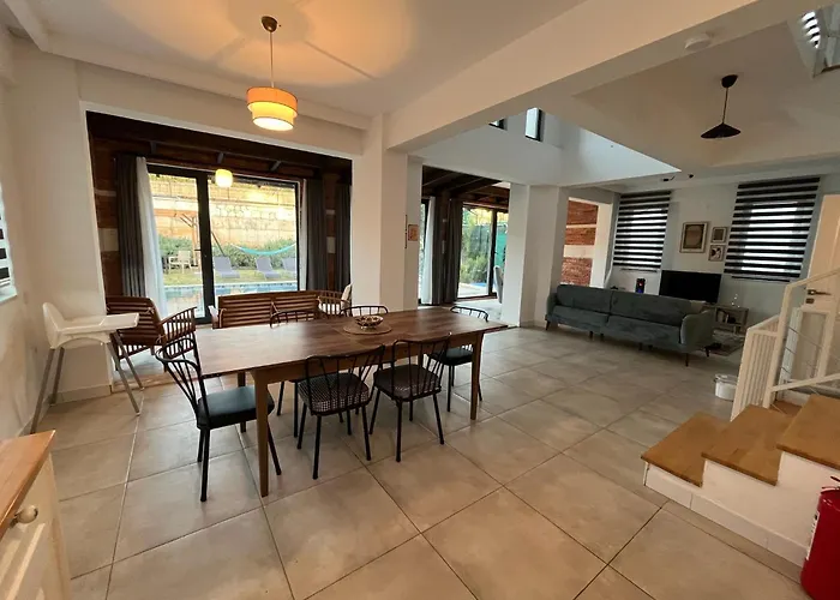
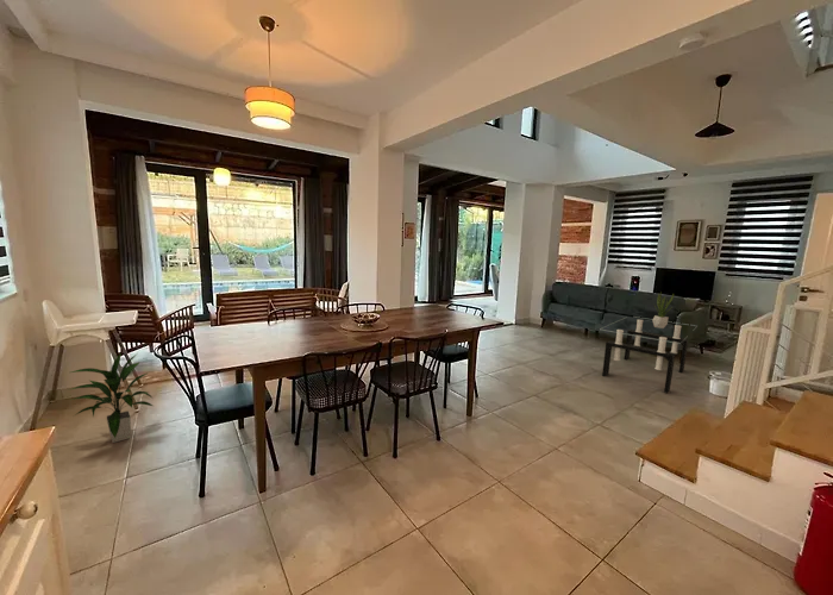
+ indoor plant (114, 397)
+ coffee table (647, 350)
+ potted plant (662, 309)
